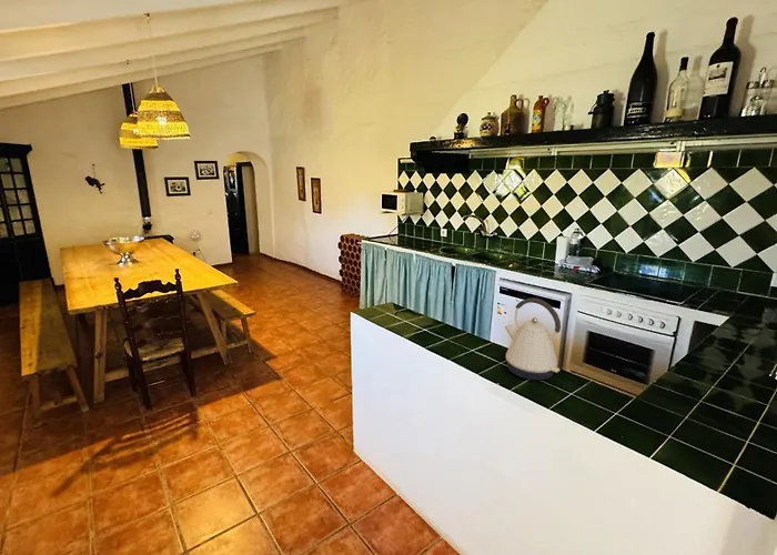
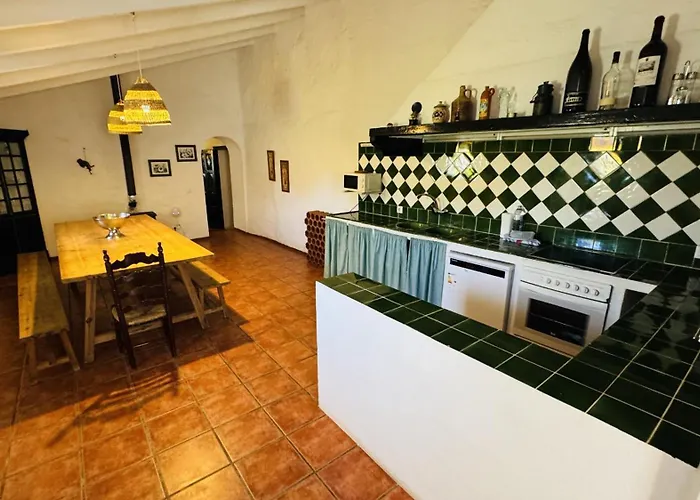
- kettle (532, 335)
